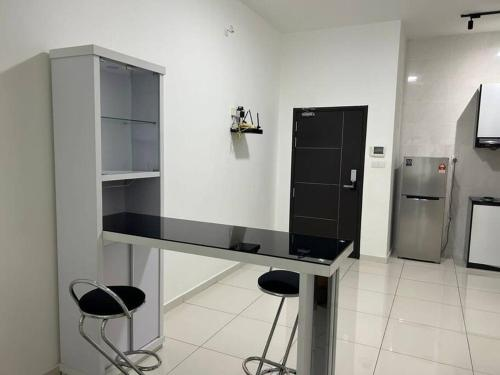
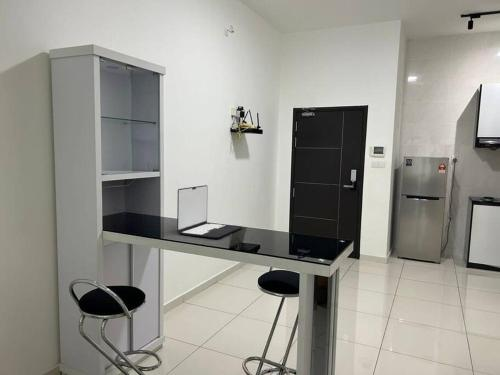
+ laptop (206, 209)
